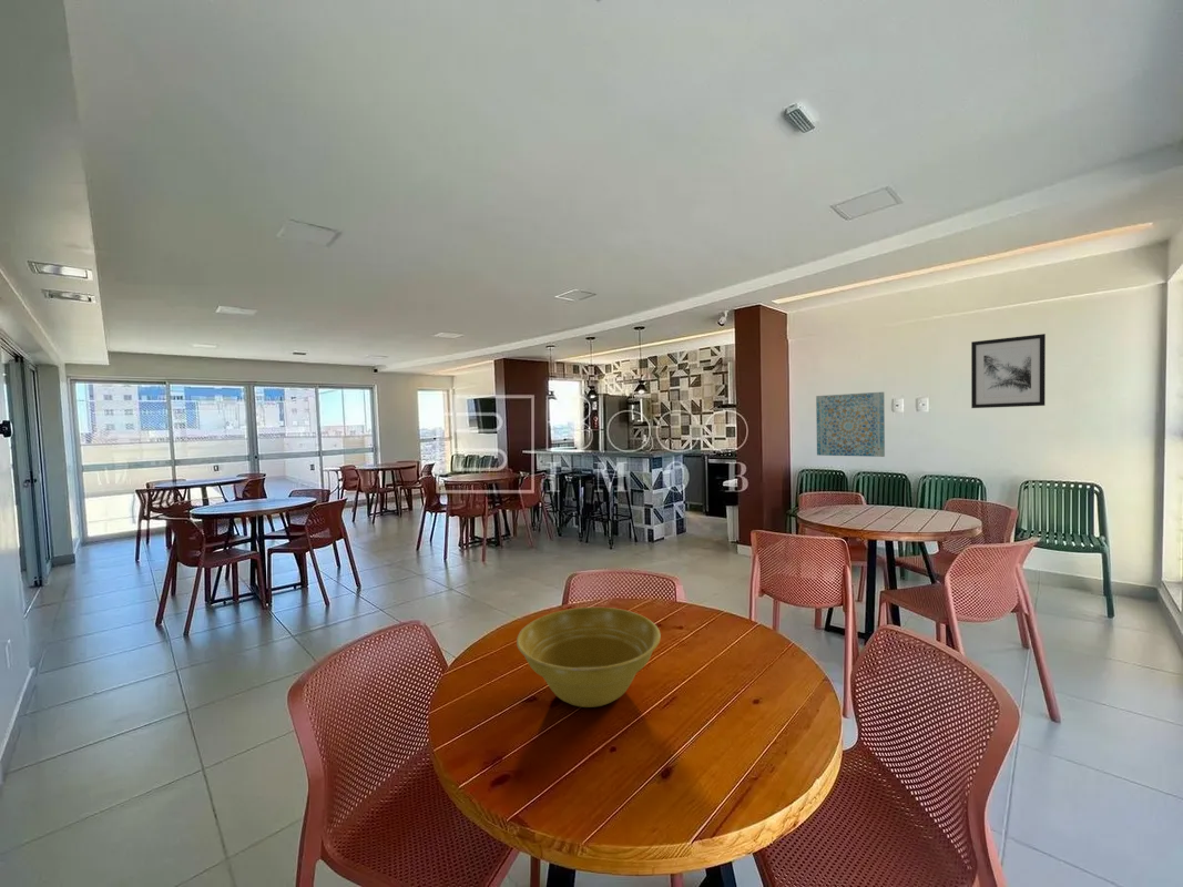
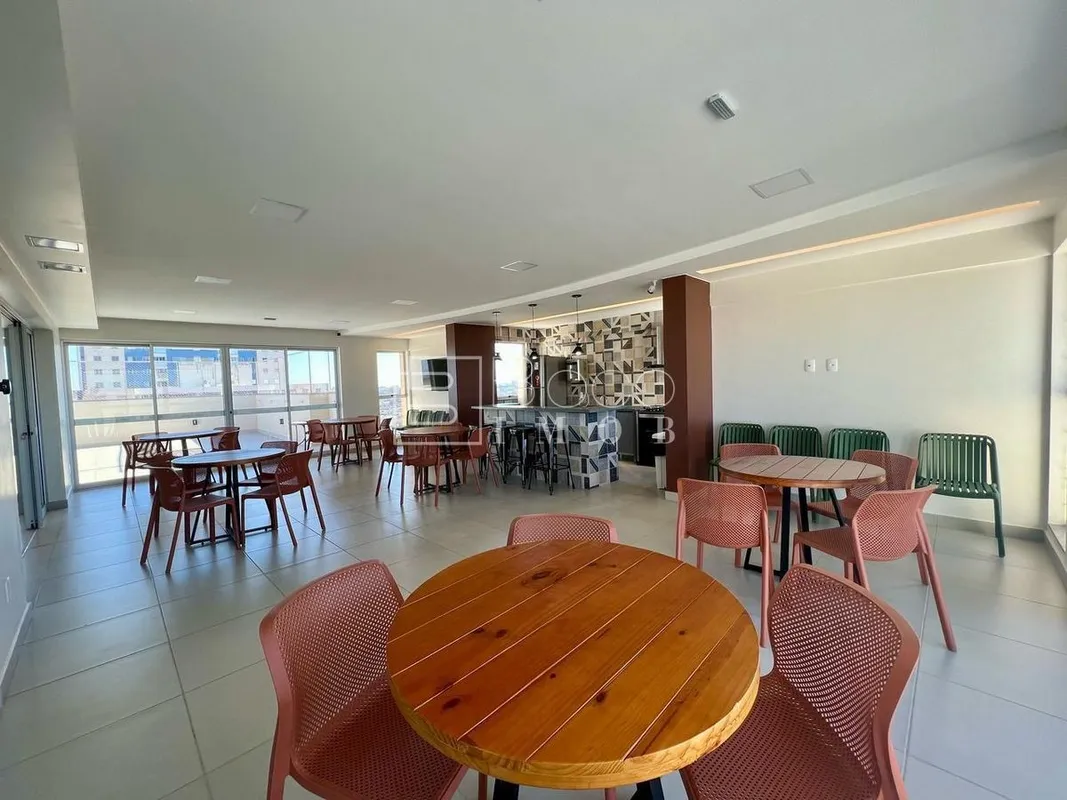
- wall art (848, 425)
- wall art (1007, 373)
- planter bowl (589, 661)
